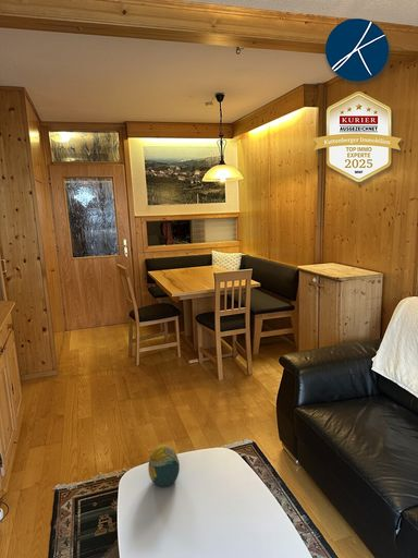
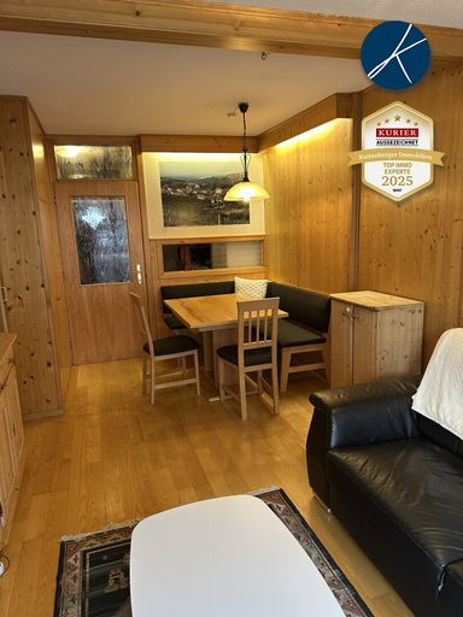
- decorative egg (163, 463)
